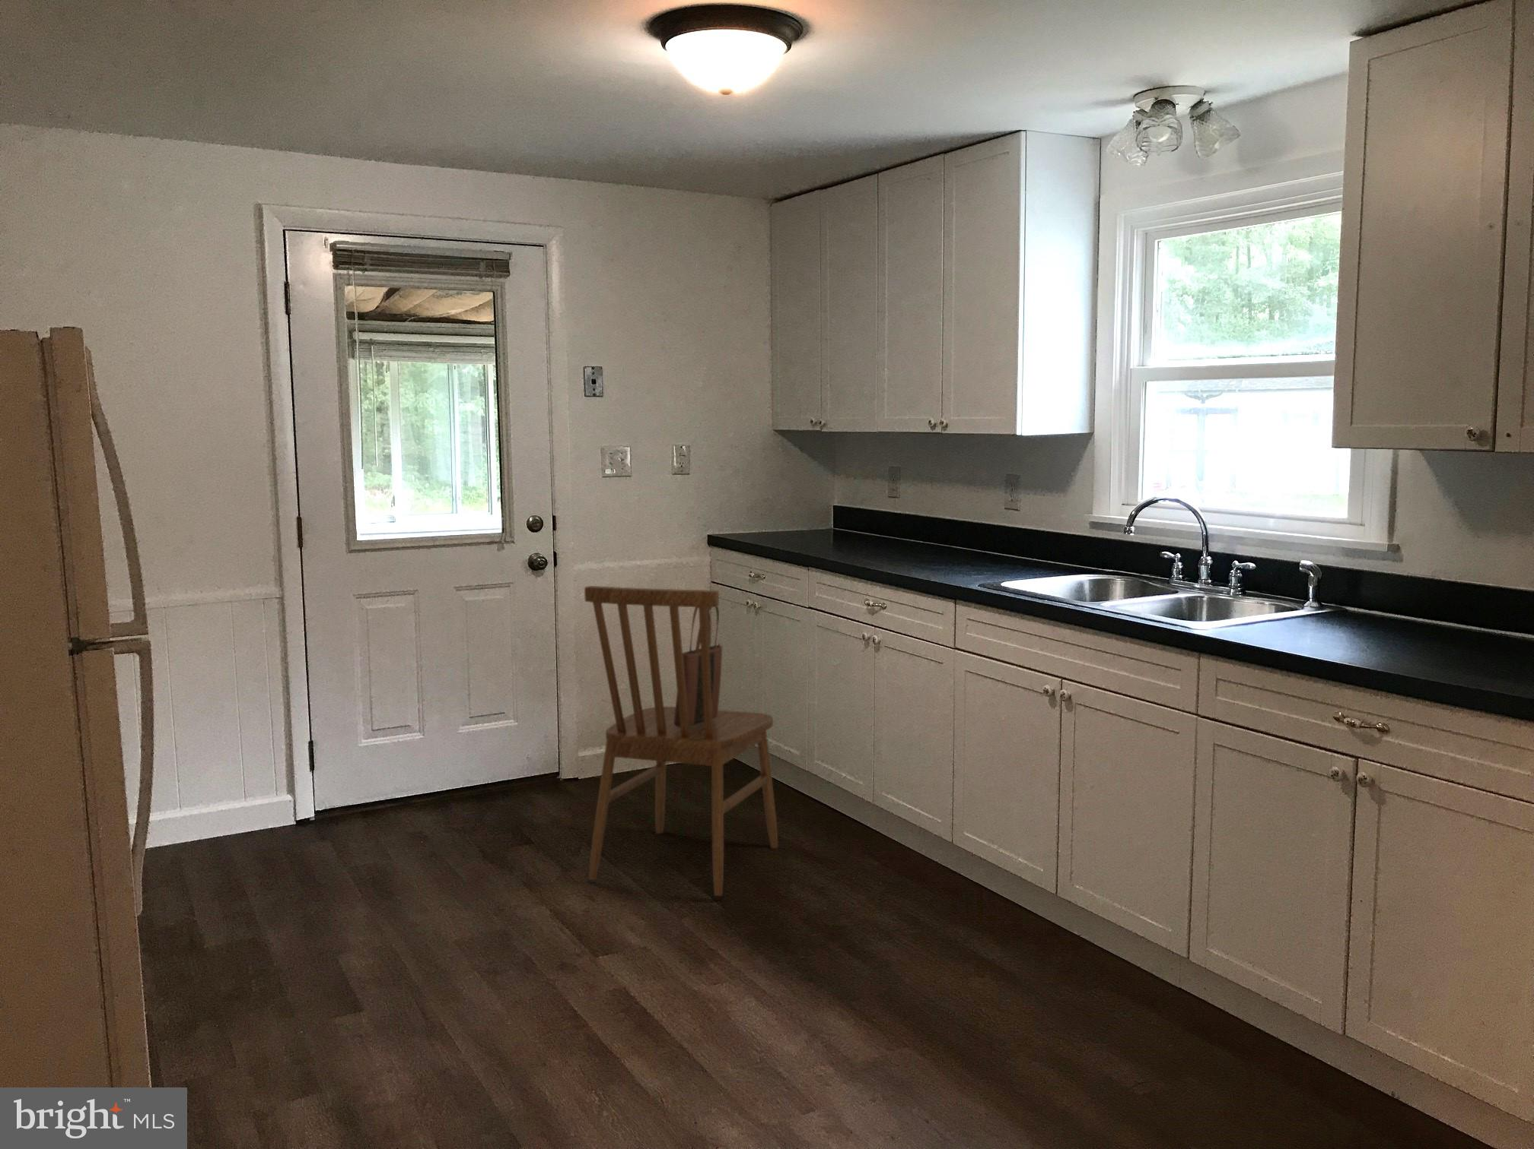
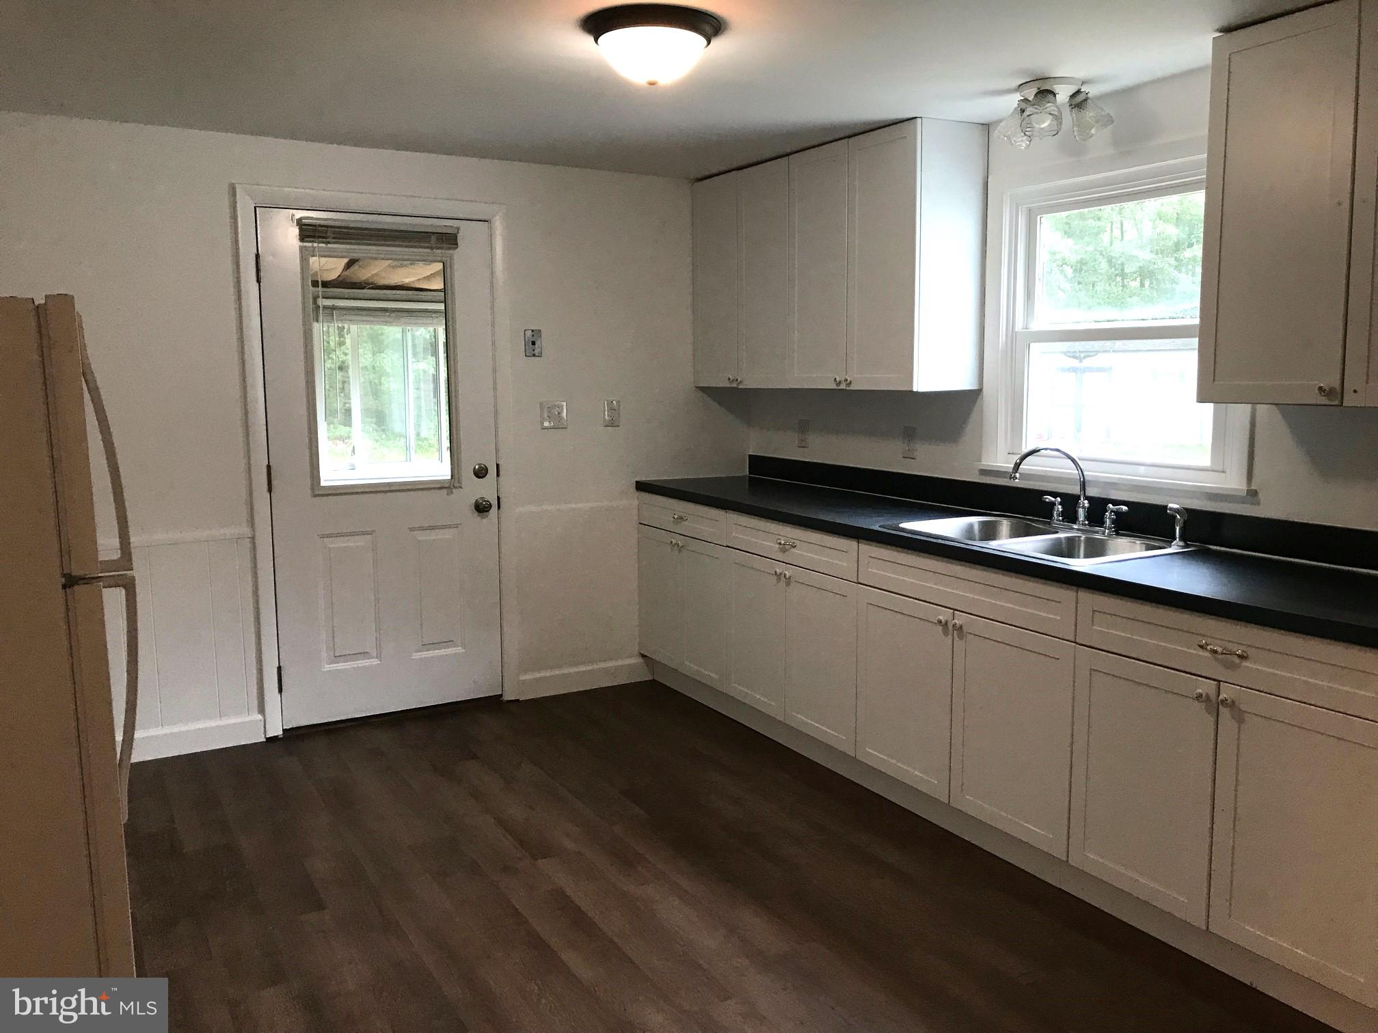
- dining chair (684, 724)
- tote bag (695, 664)
